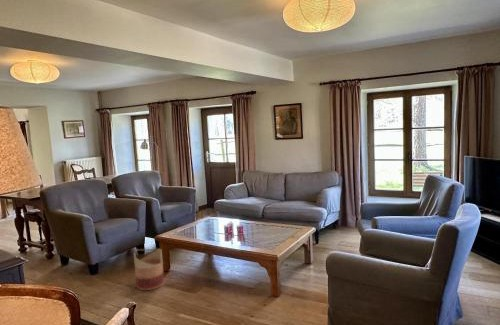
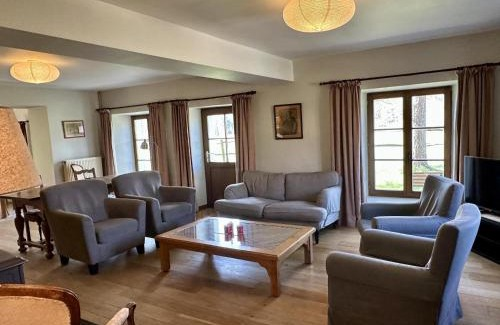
- basket (149, 266)
